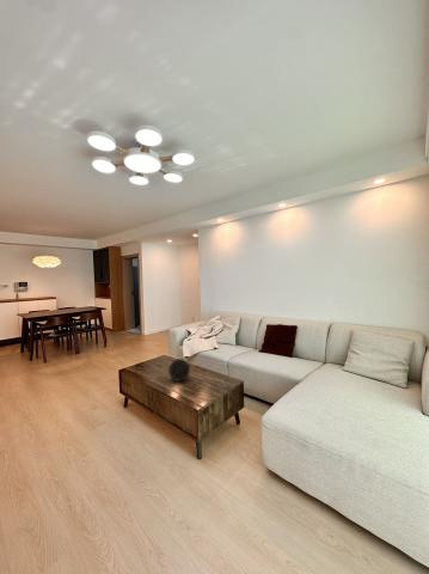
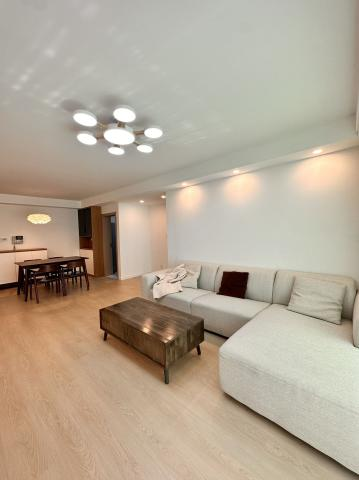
- decorative orb (179, 370)
